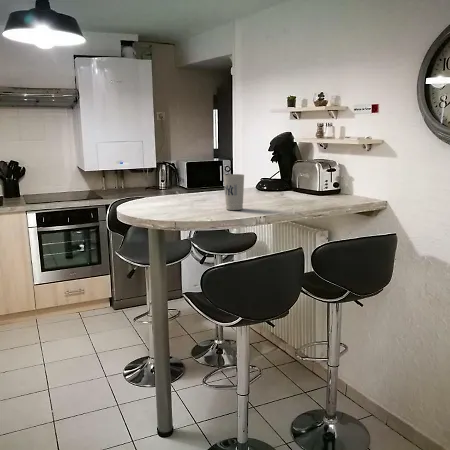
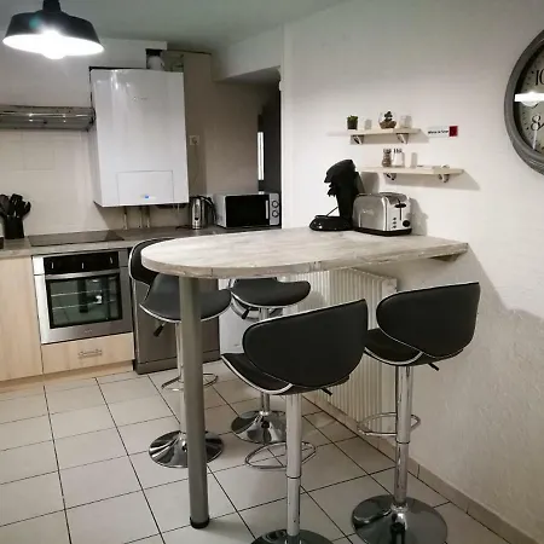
- cup (234, 192)
